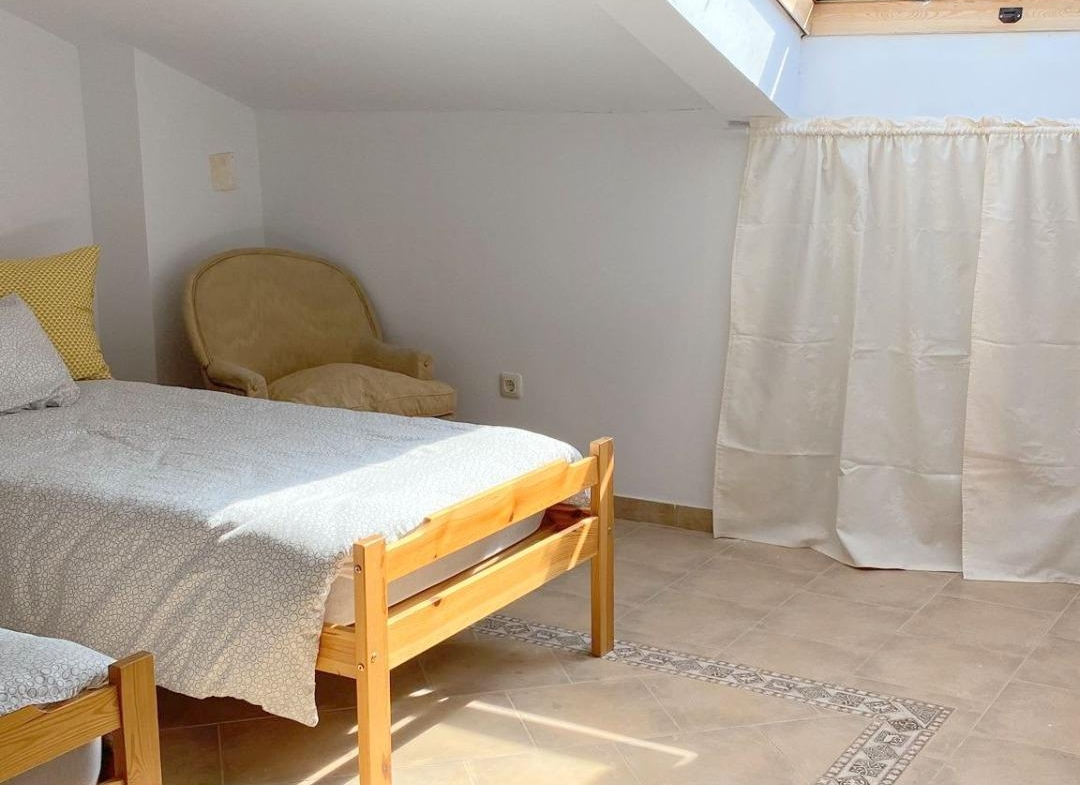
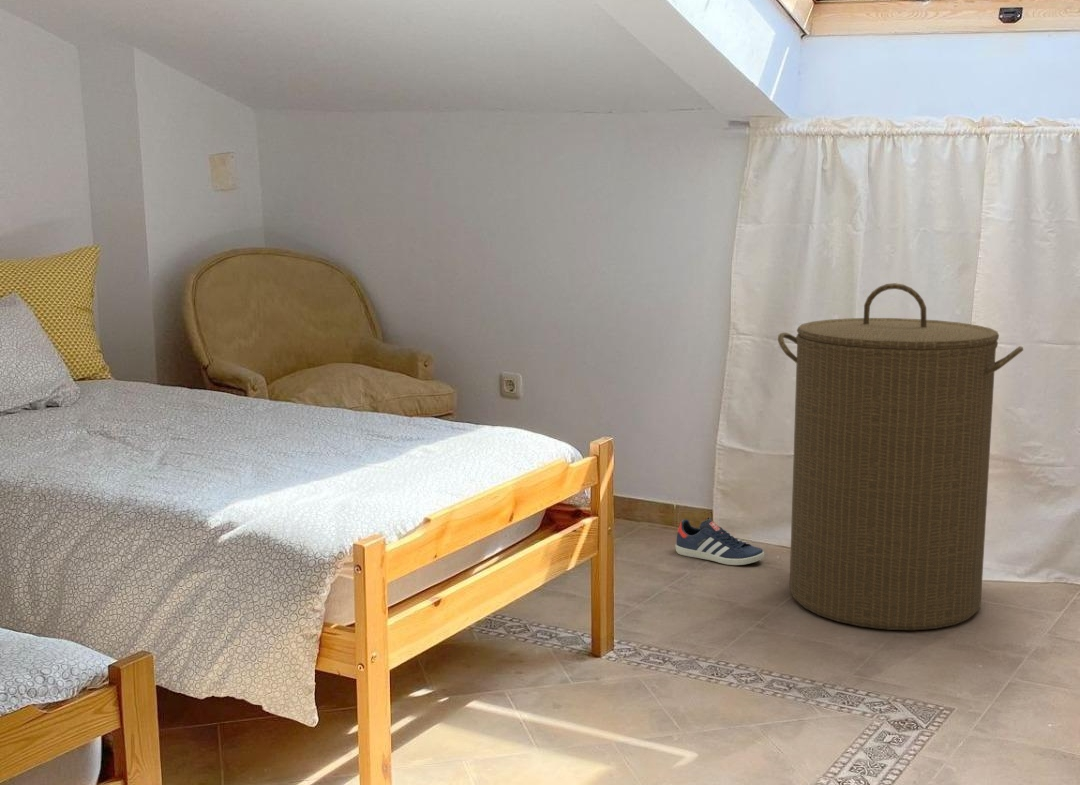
+ sneaker (718, 539)
+ laundry hamper (890, 444)
